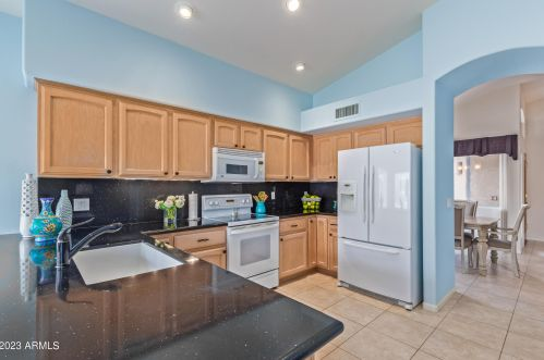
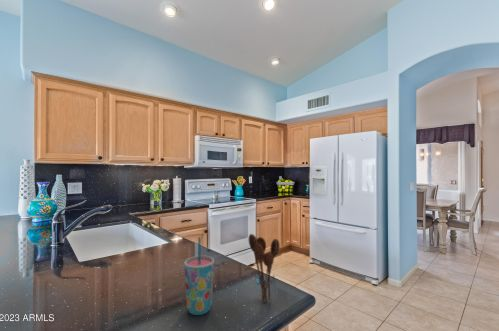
+ cup (199, 273)
+ utensil holder (262, 266)
